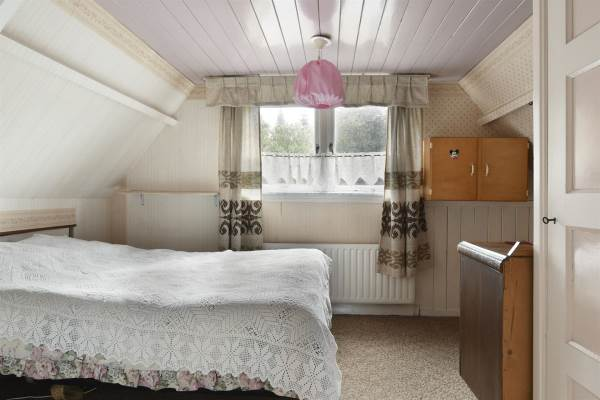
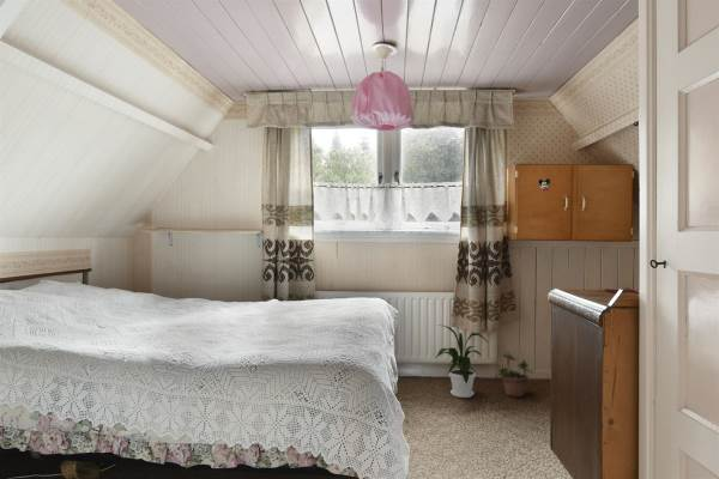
+ house plant (460, 359)
+ potted plant (512, 370)
